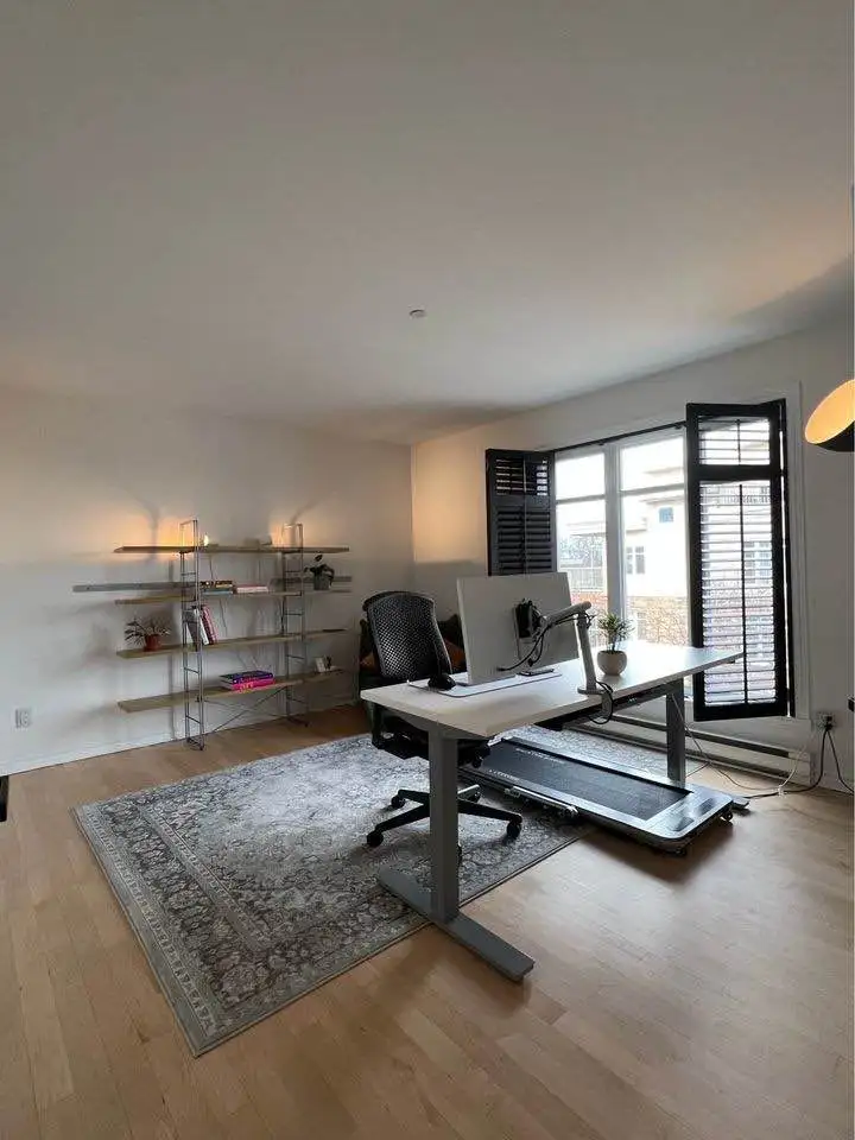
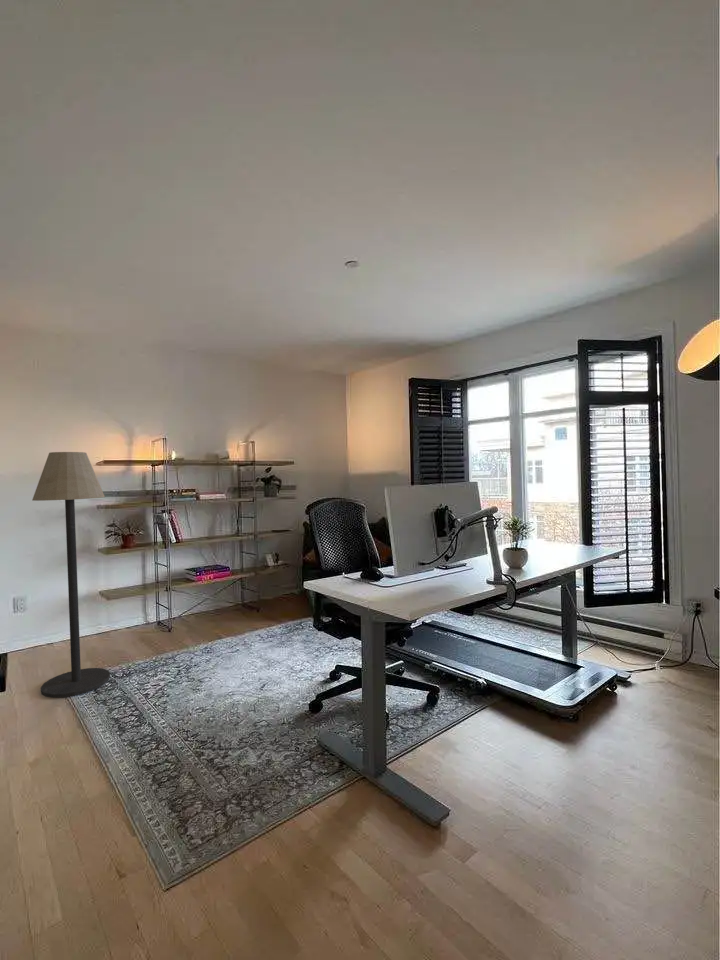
+ floor lamp (72, 568)
